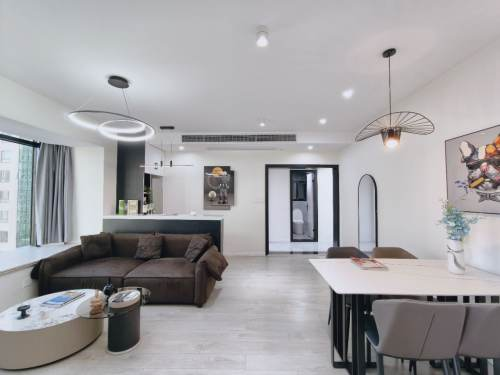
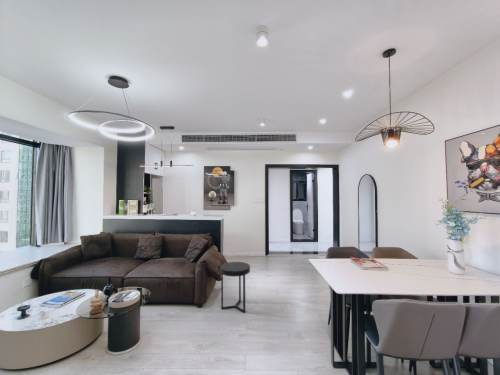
+ side table (239, 286)
